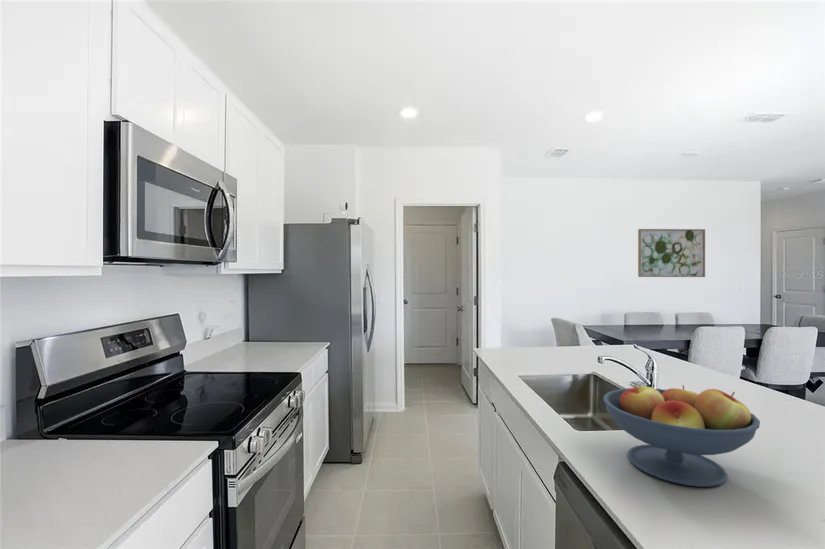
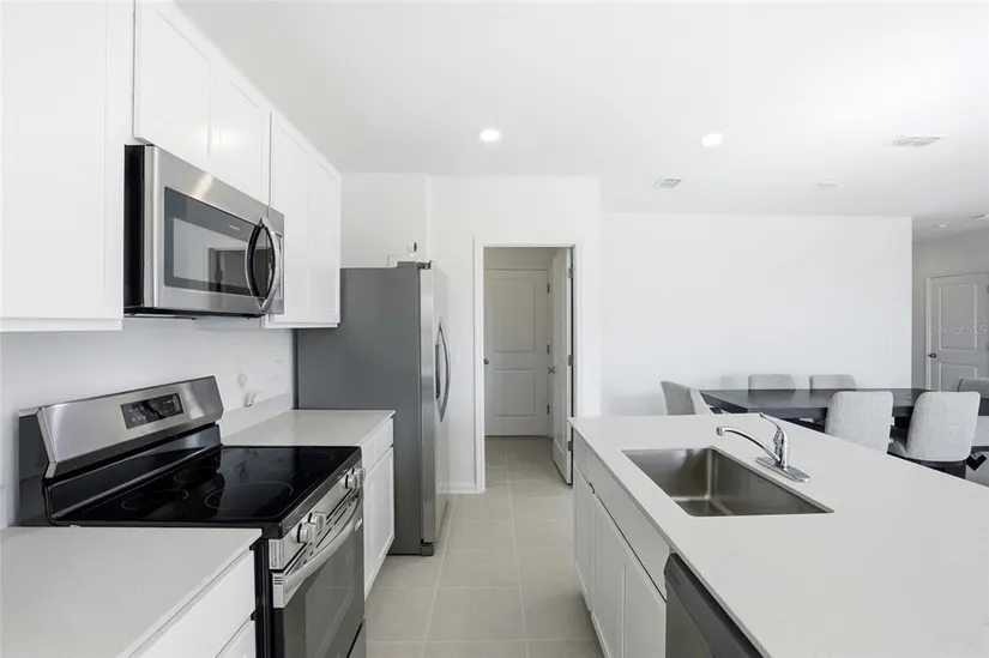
- fruit bowl (674, 425)
- wall art (672, 253)
